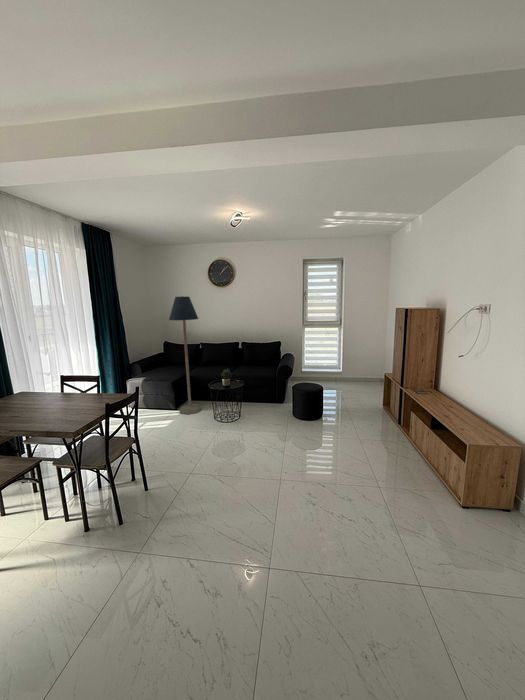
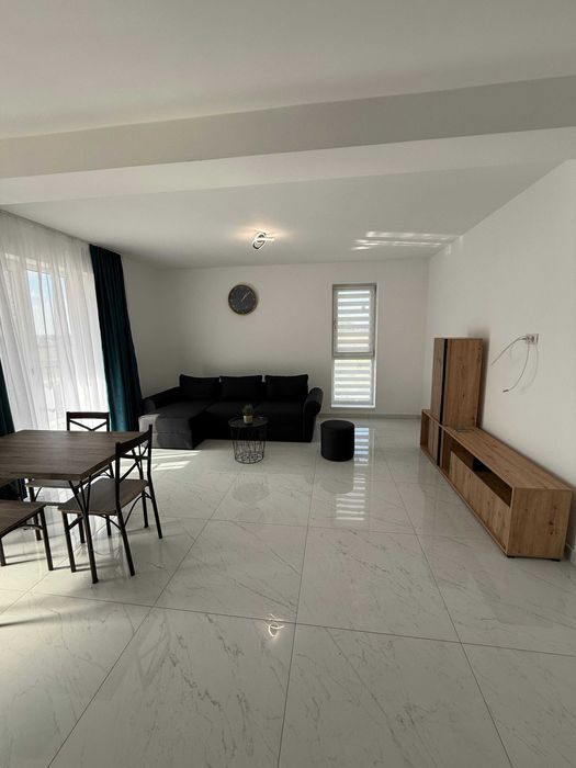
- floor lamp (186, 355)
